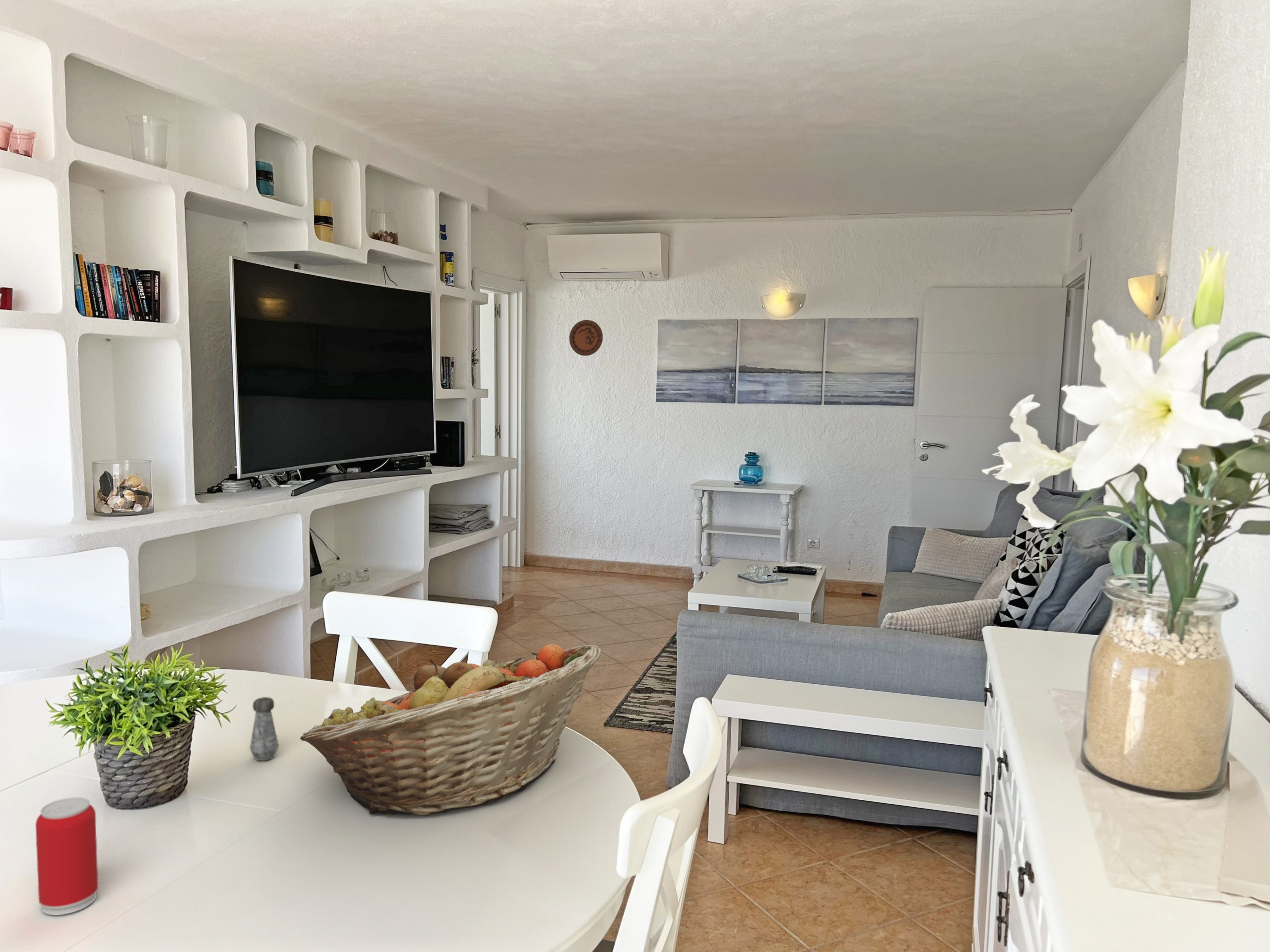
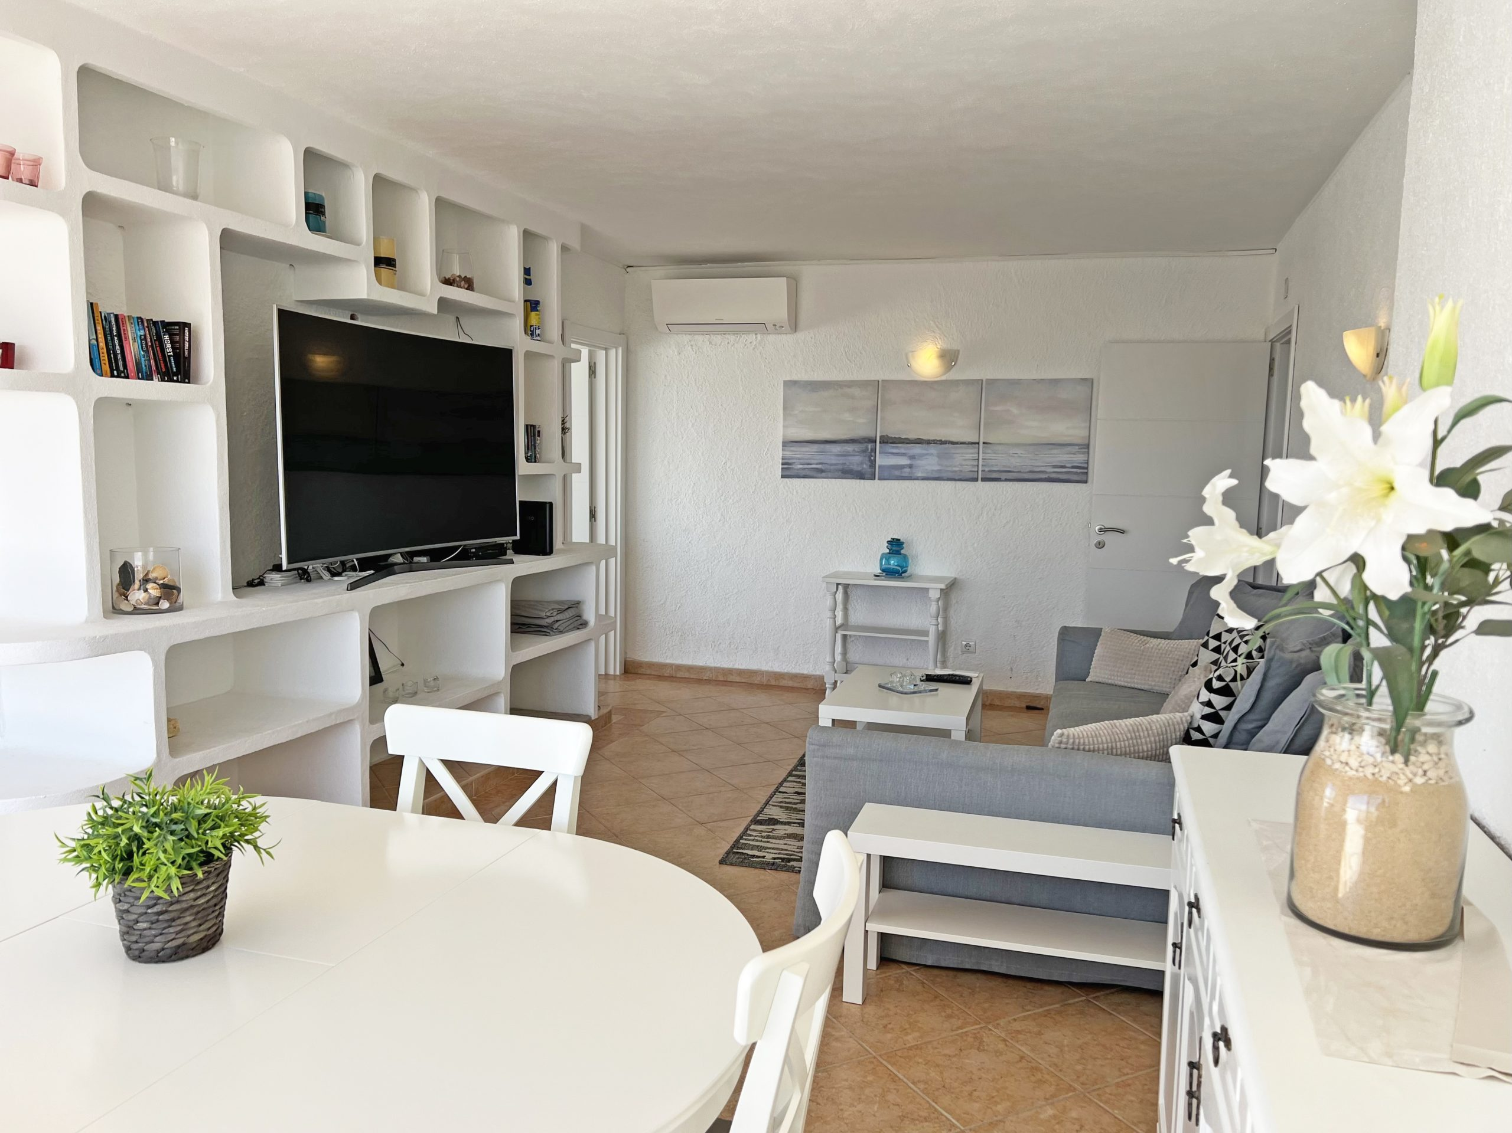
- fruit basket (462, 713)
- salt shaker (264, 728)
- decorative plate (586, 338)
- beverage can (67, 854)
